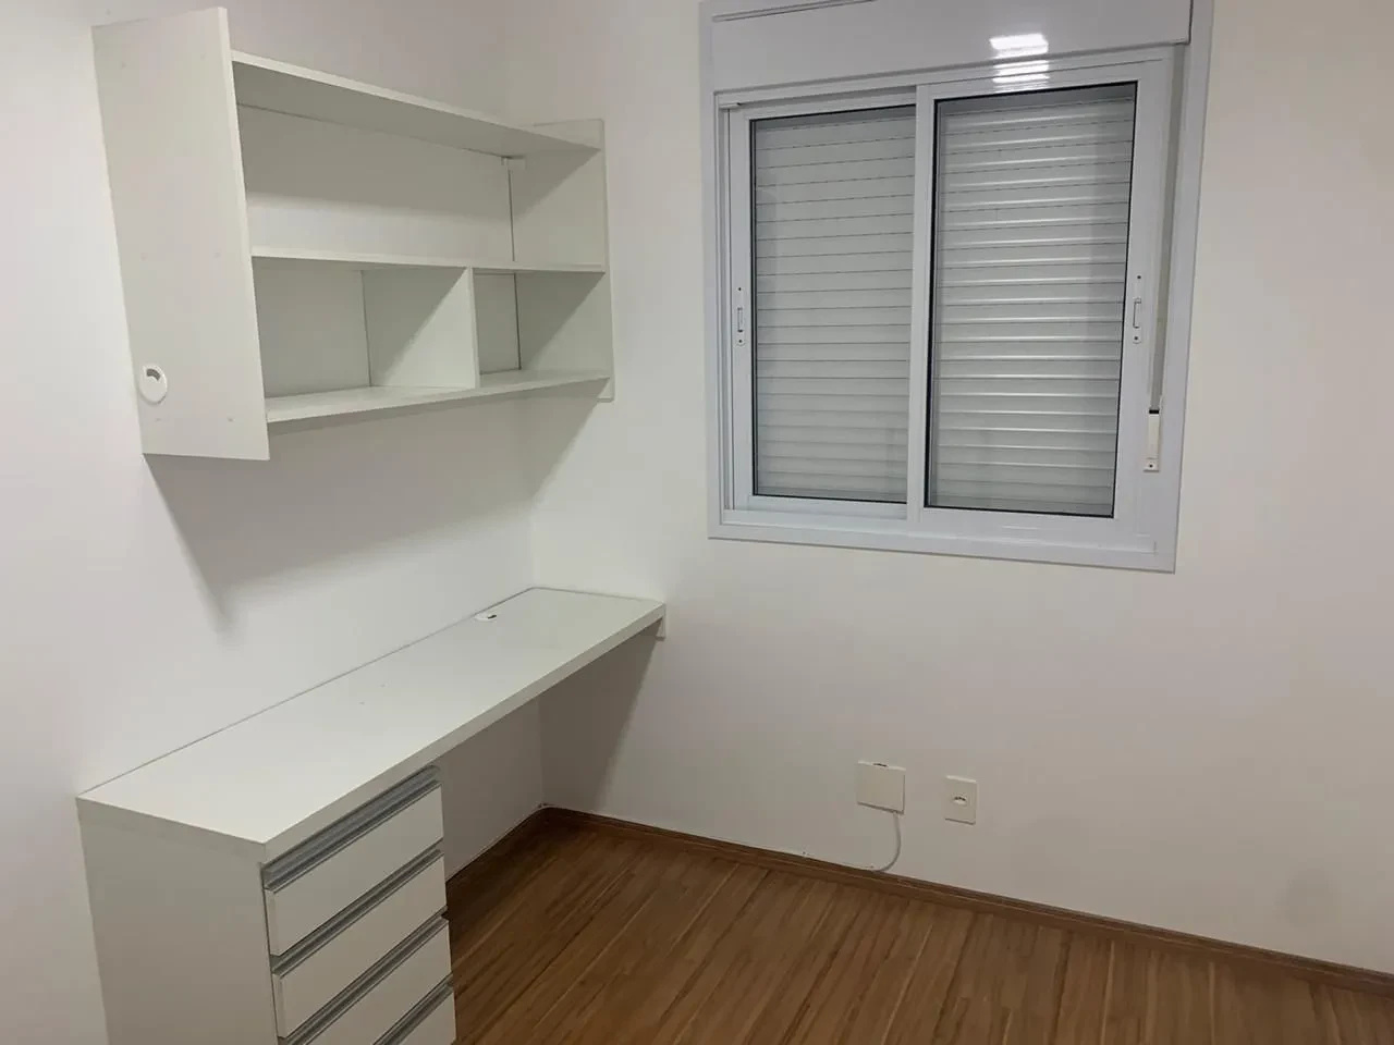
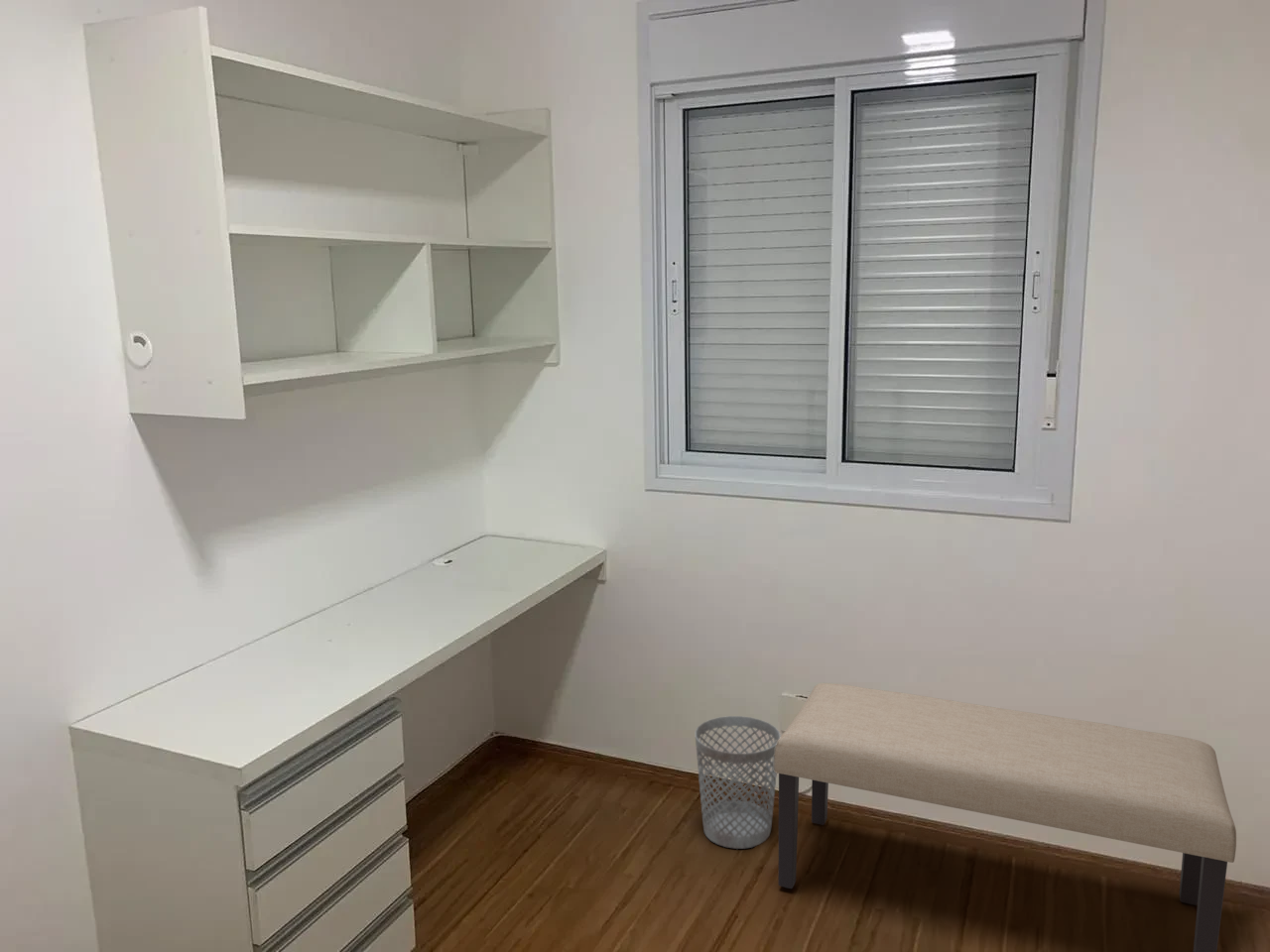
+ bench (988, 812)
+ wastebasket (736, 782)
